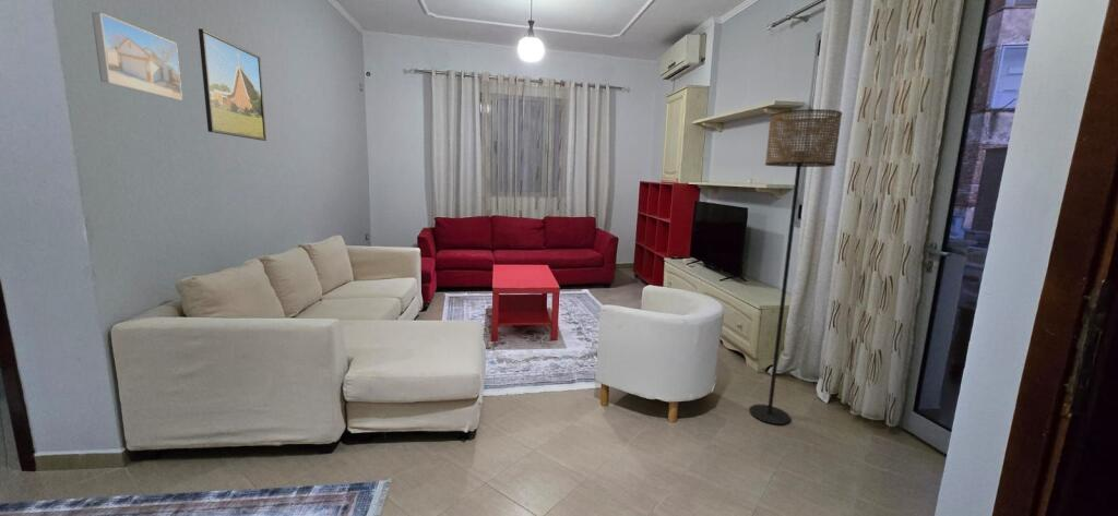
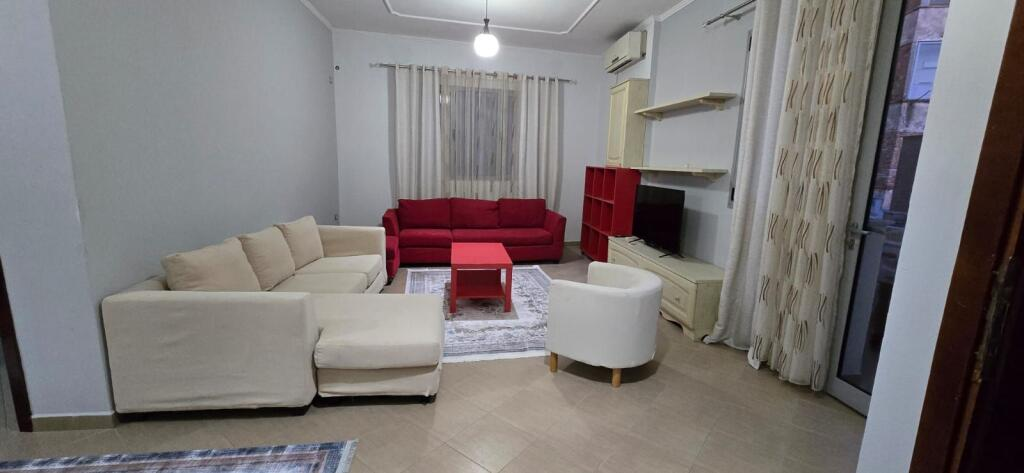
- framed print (236, 91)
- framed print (142, 60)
- floor lamp (786, 273)
